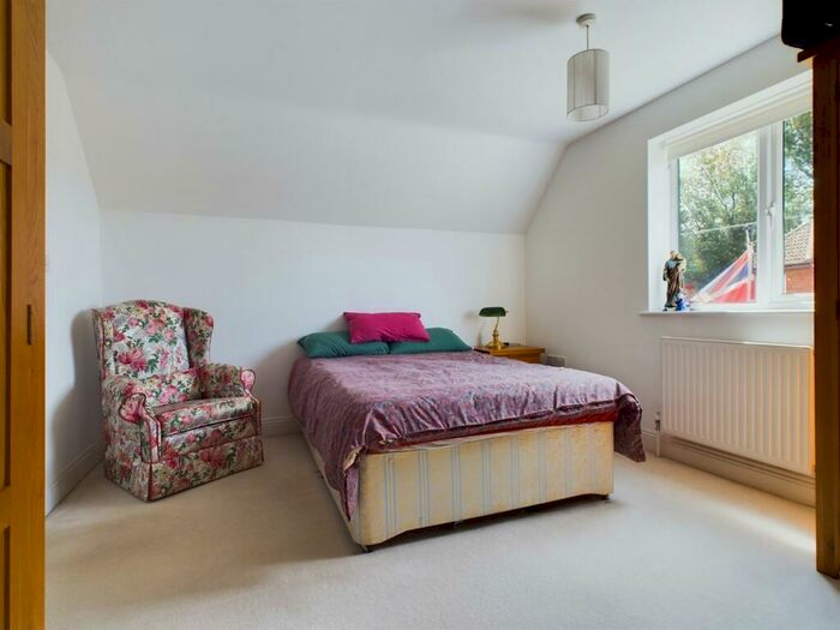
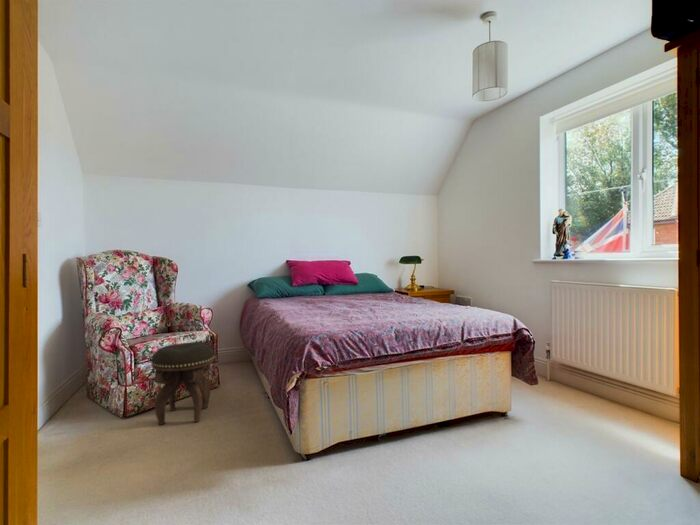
+ footstool (184, 380)
